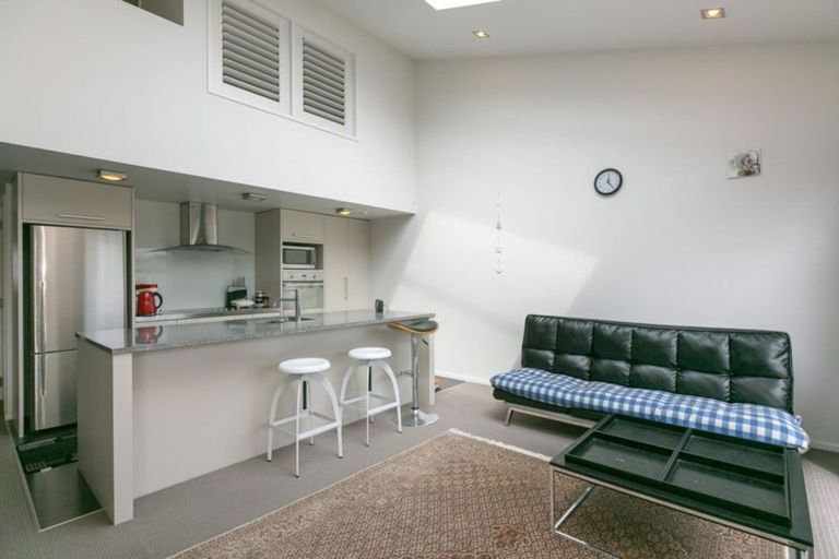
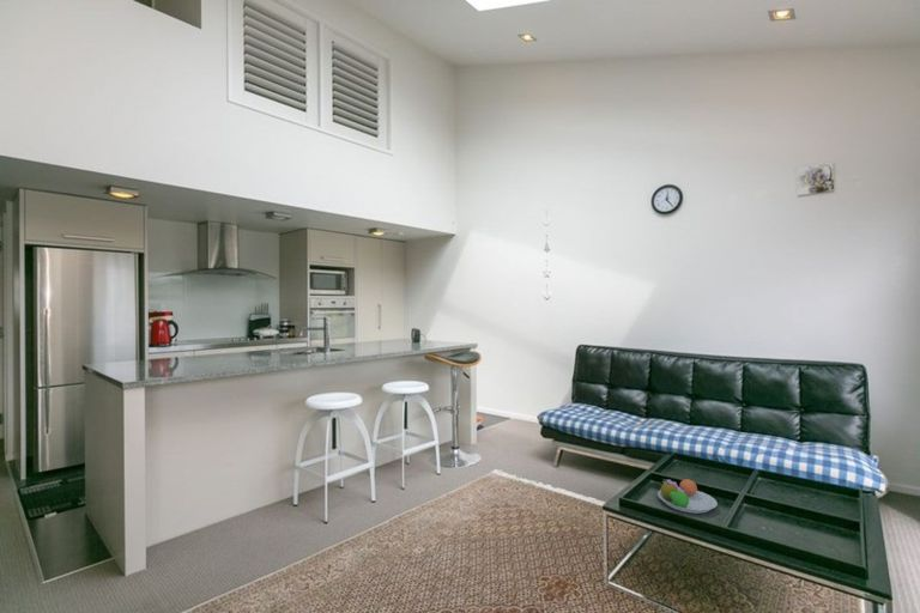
+ fruit bowl (684, 492)
